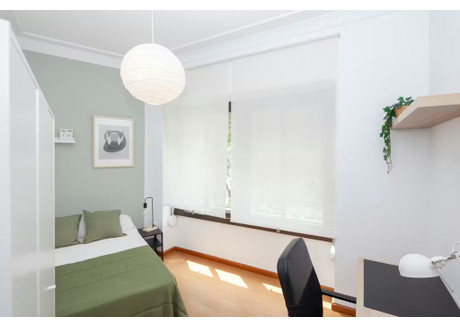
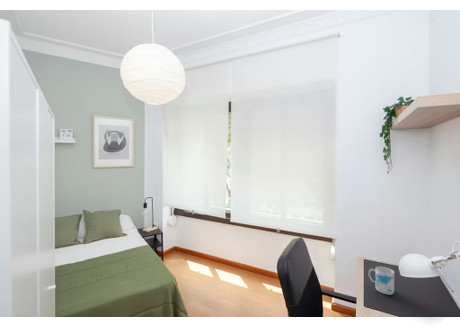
+ mug (380, 278)
